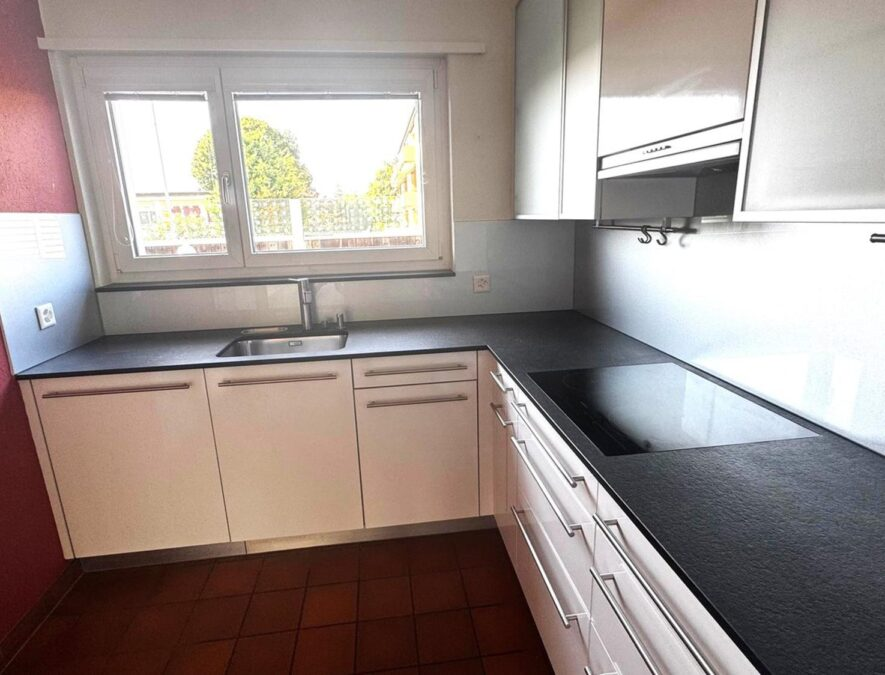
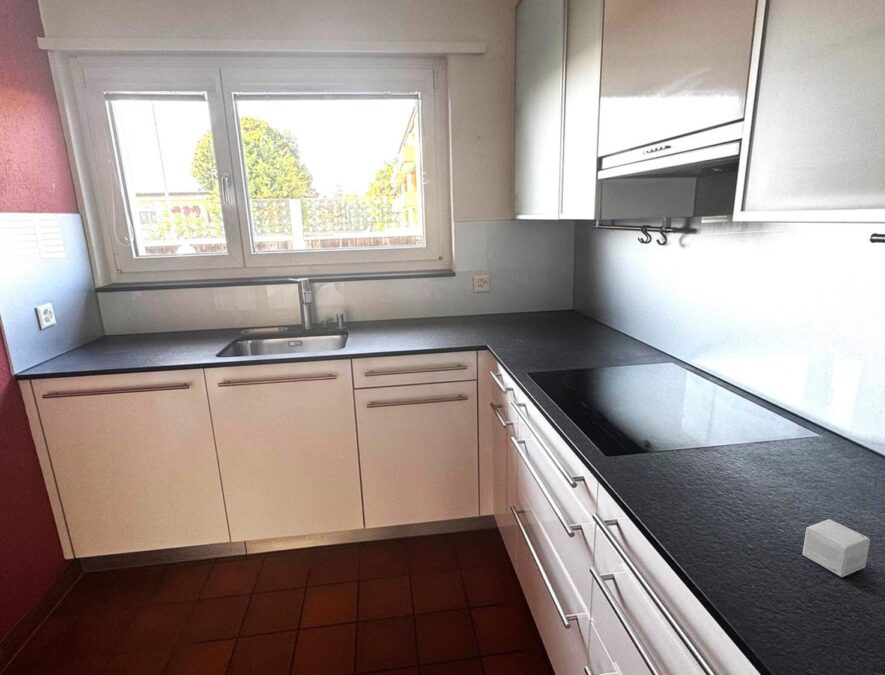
+ small box (835, 547)
